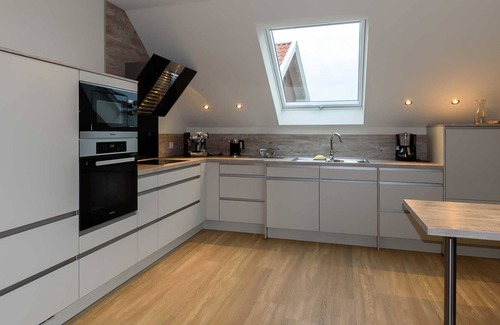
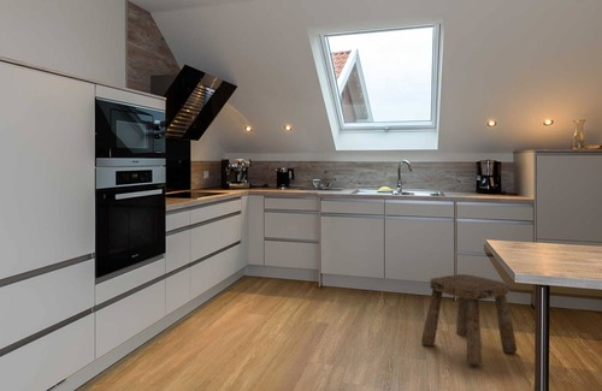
+ stool (467, 314)
